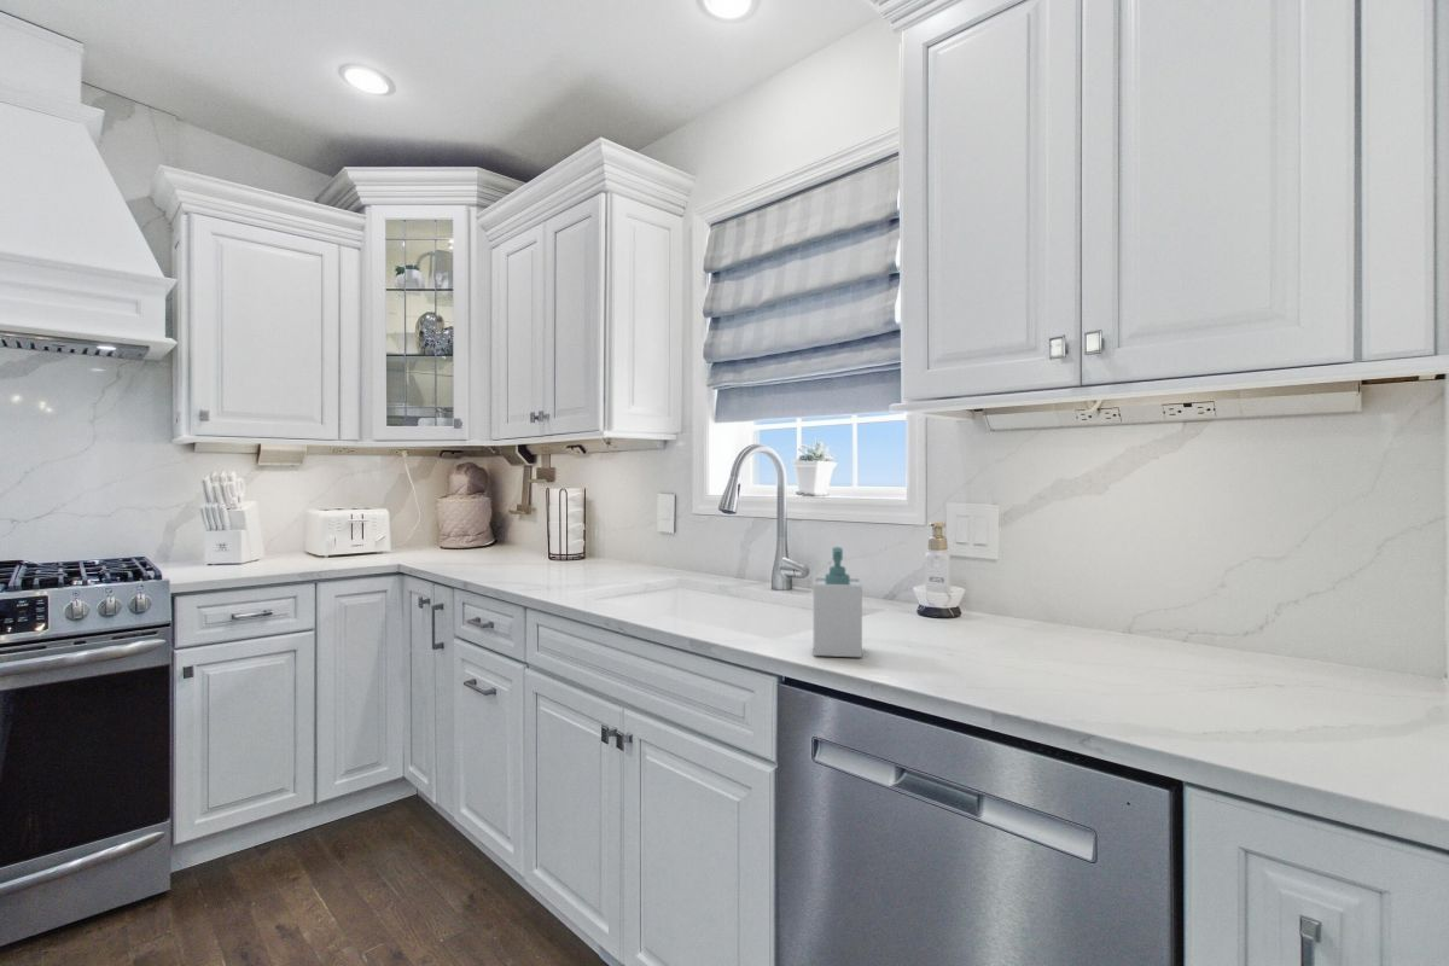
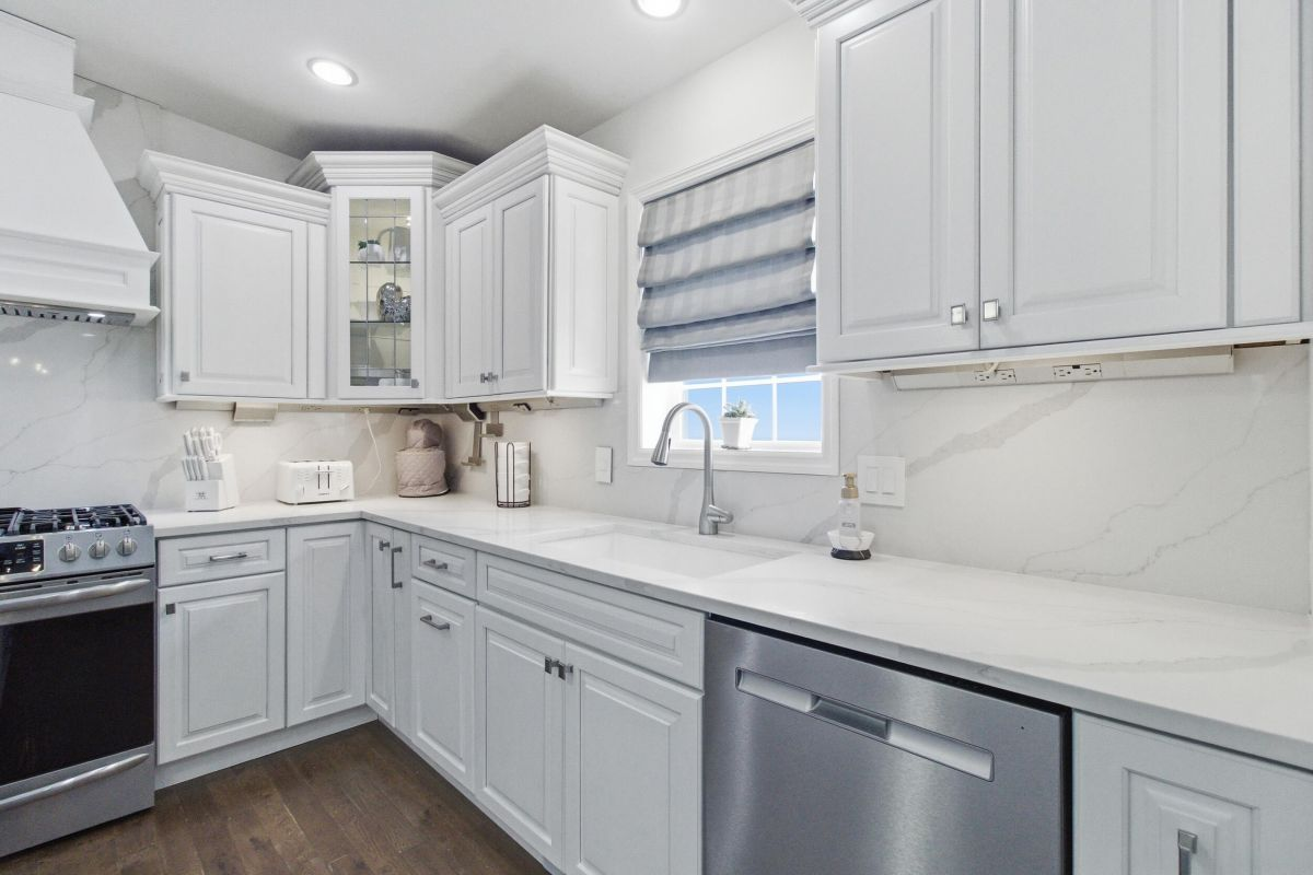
- soap bottle (837, 599)
